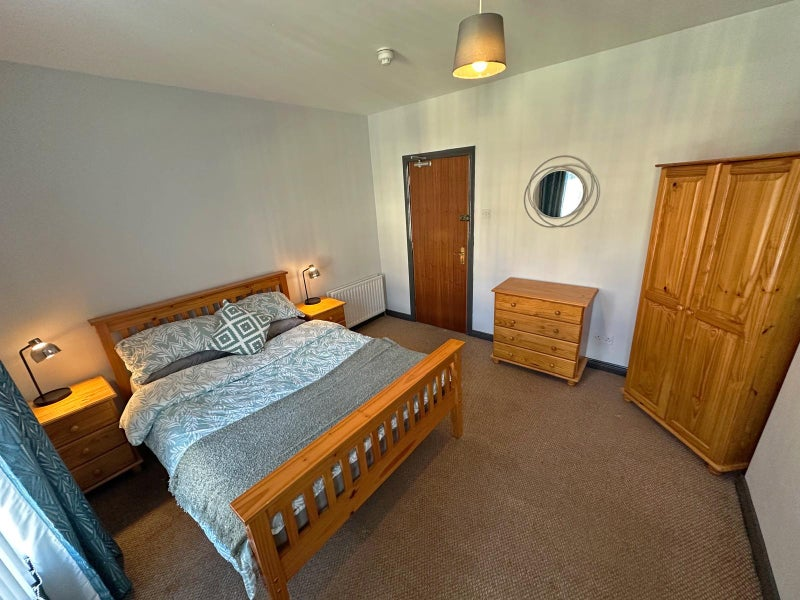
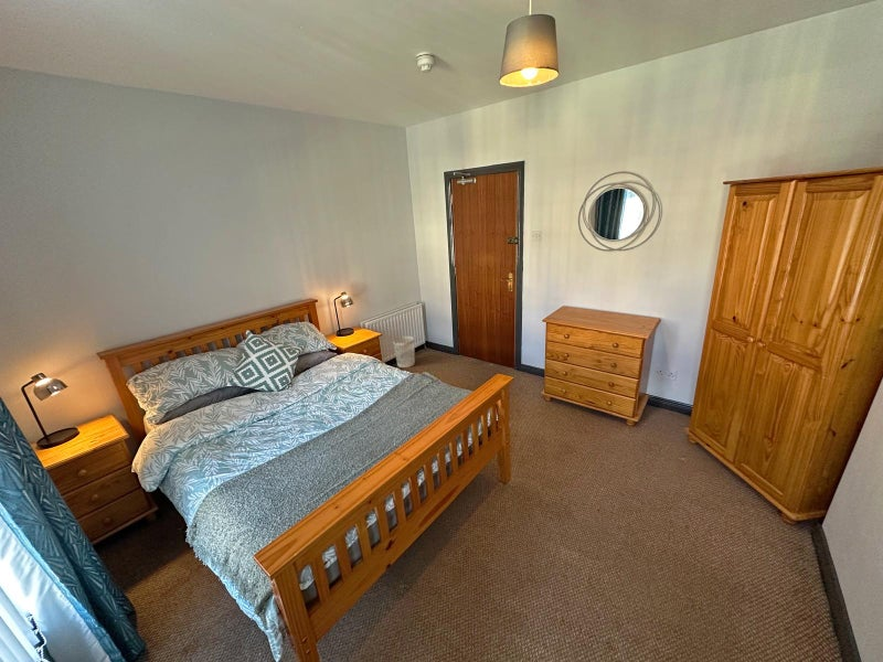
+ wastebasket (404, 352)
